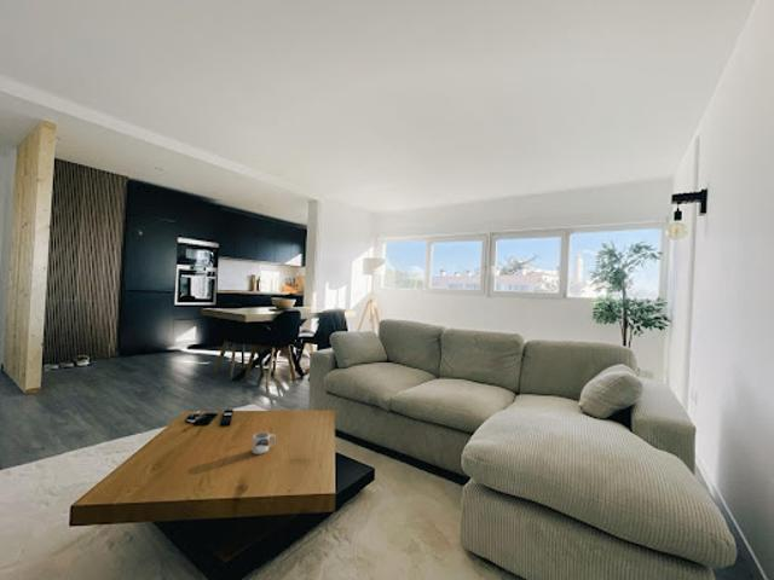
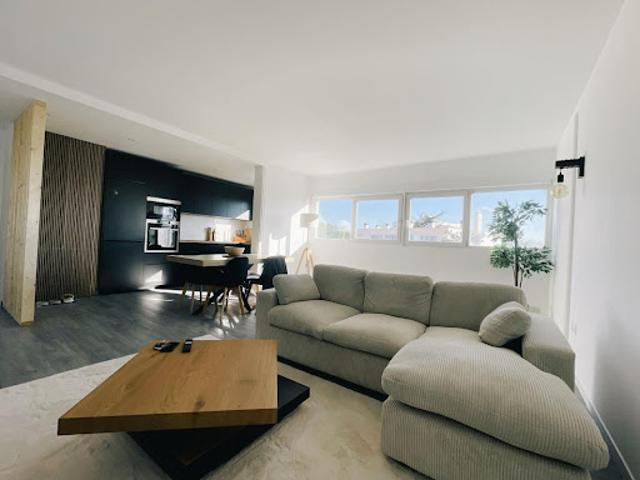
- mug (264, 441)
